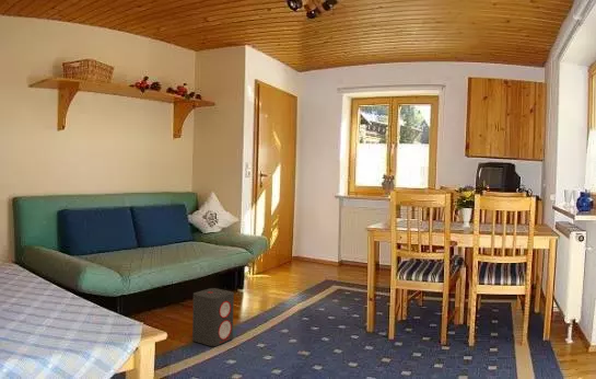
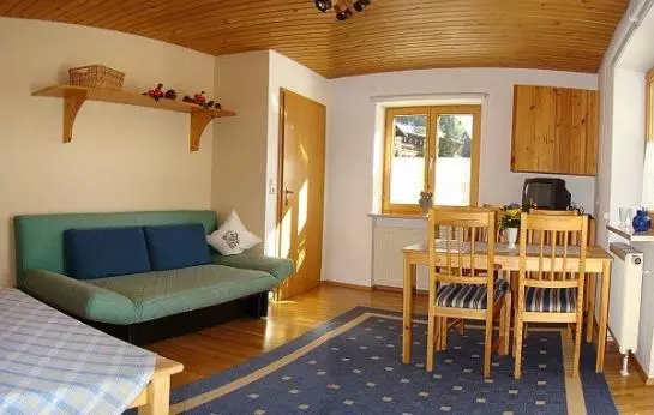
- speaker (212, 315)
